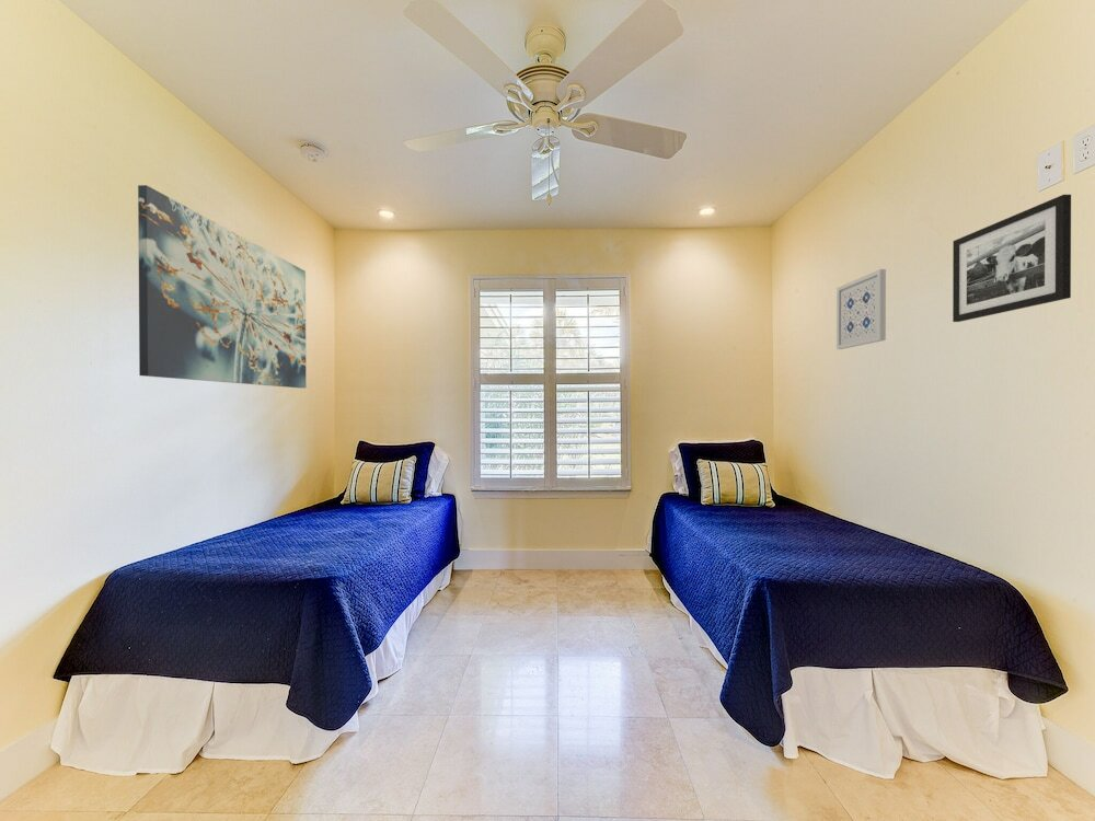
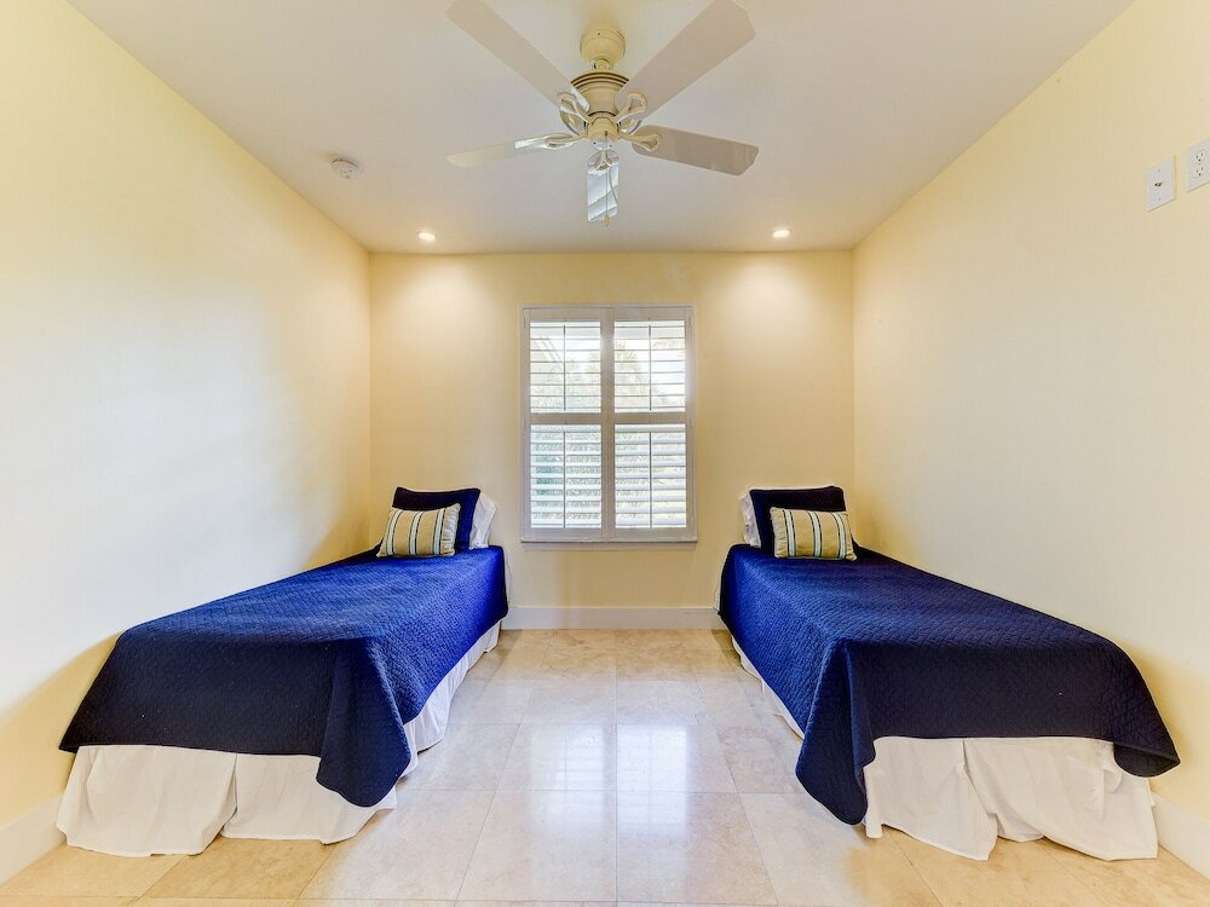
- wall art (242, 311)
- wall art (858, 312)
- picture frame (1004, 265)
